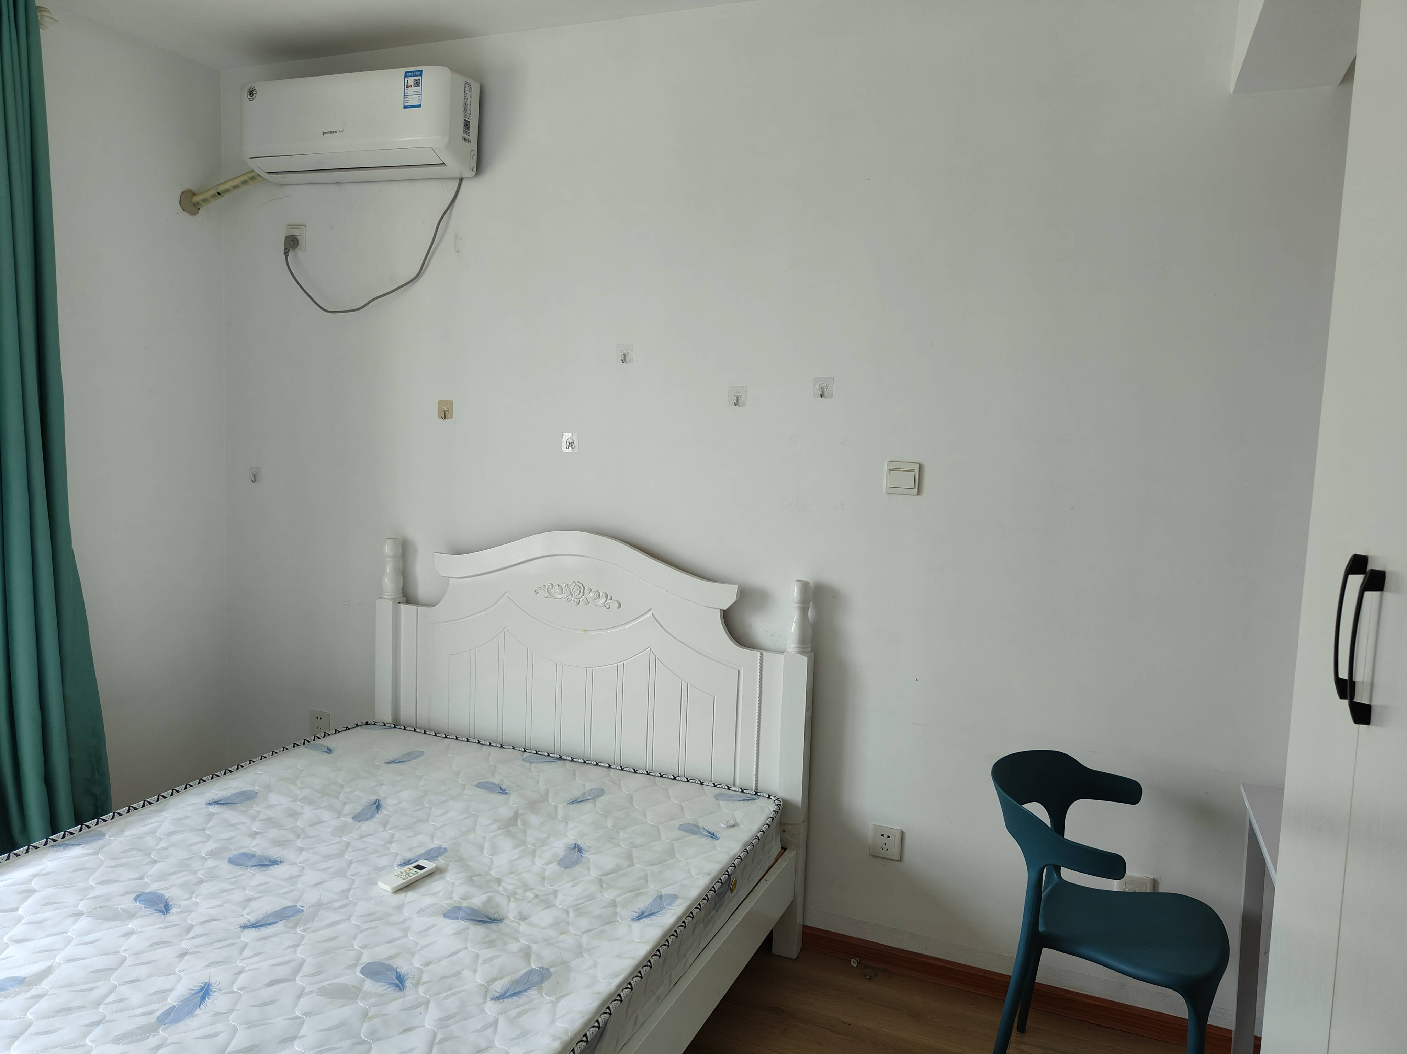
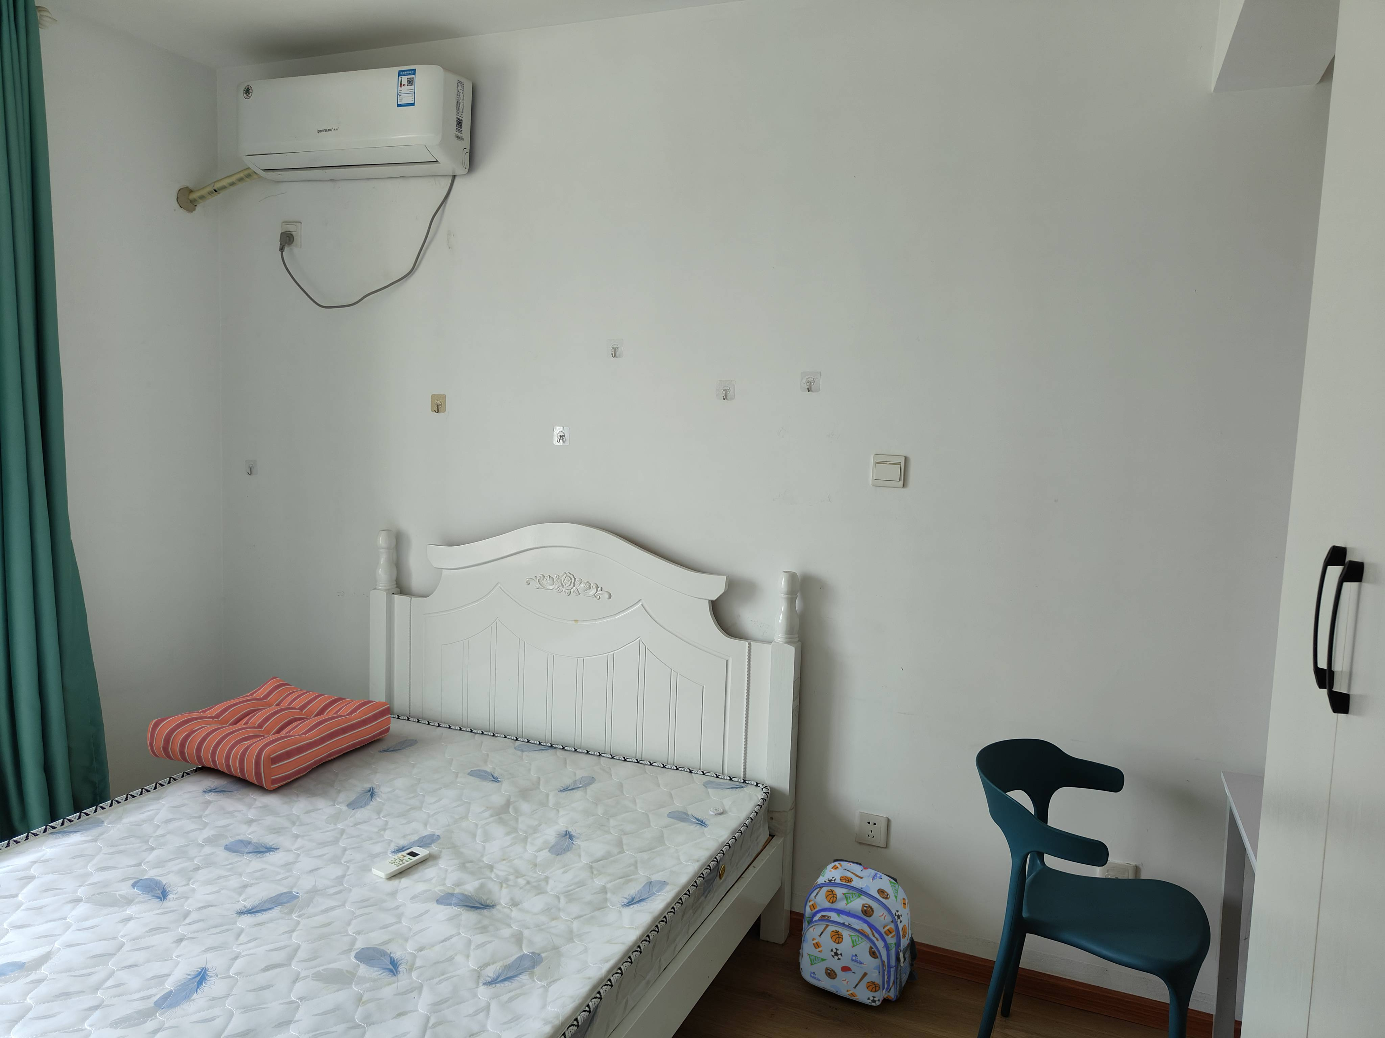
+ backpack (853, 929)
+ seat cushion (274, 728)
